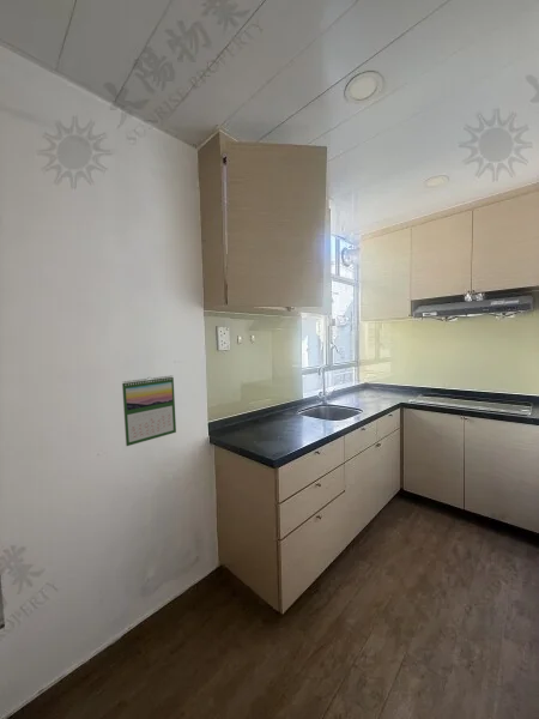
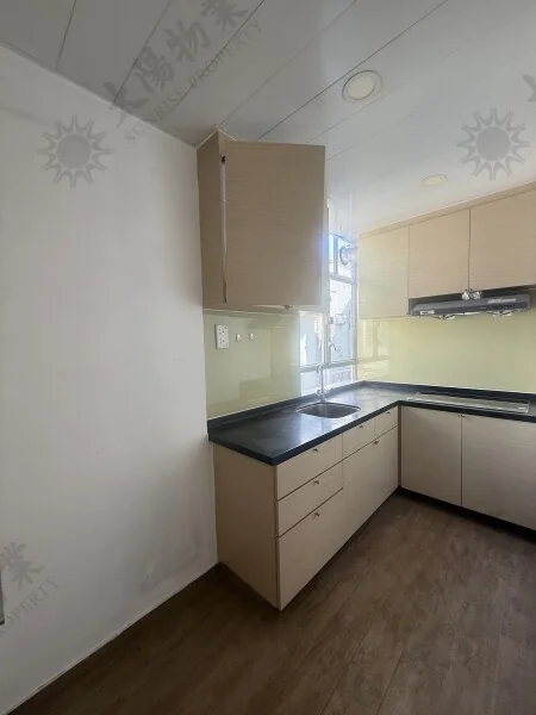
- calendar (151, 407)
